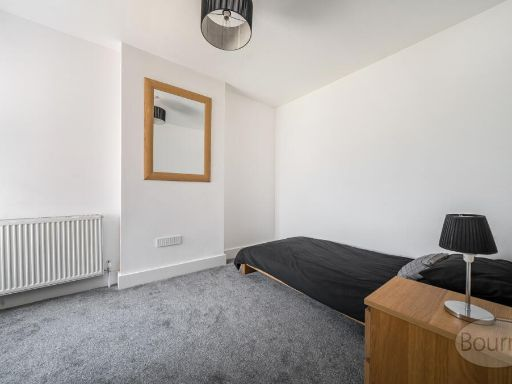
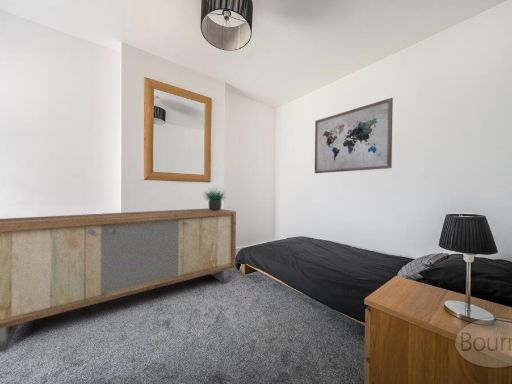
+ sideboard (138, 255)
+ potted plant (215, 195)
+ wall art (347, 141)
